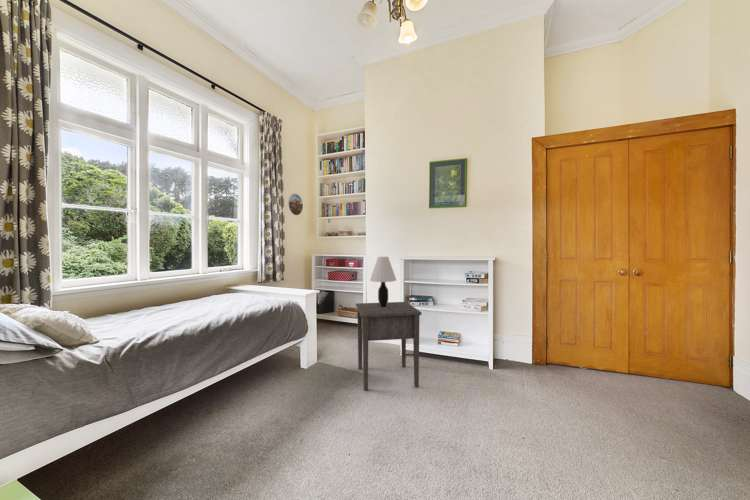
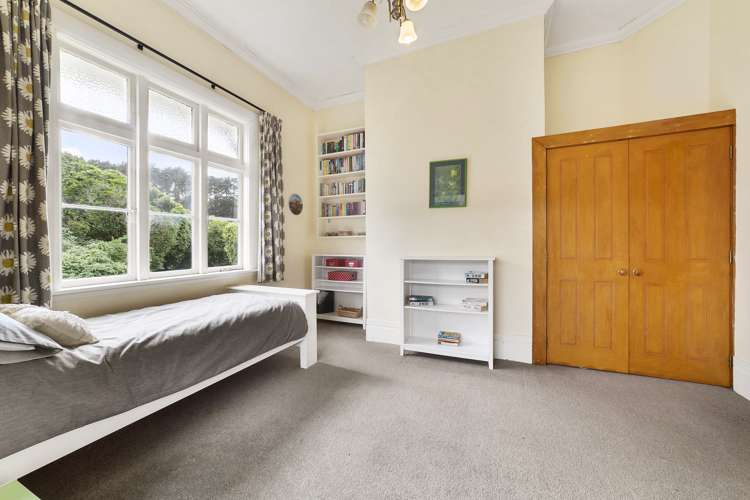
- table lamp (383, 281)
- nightstand (386, 339)
